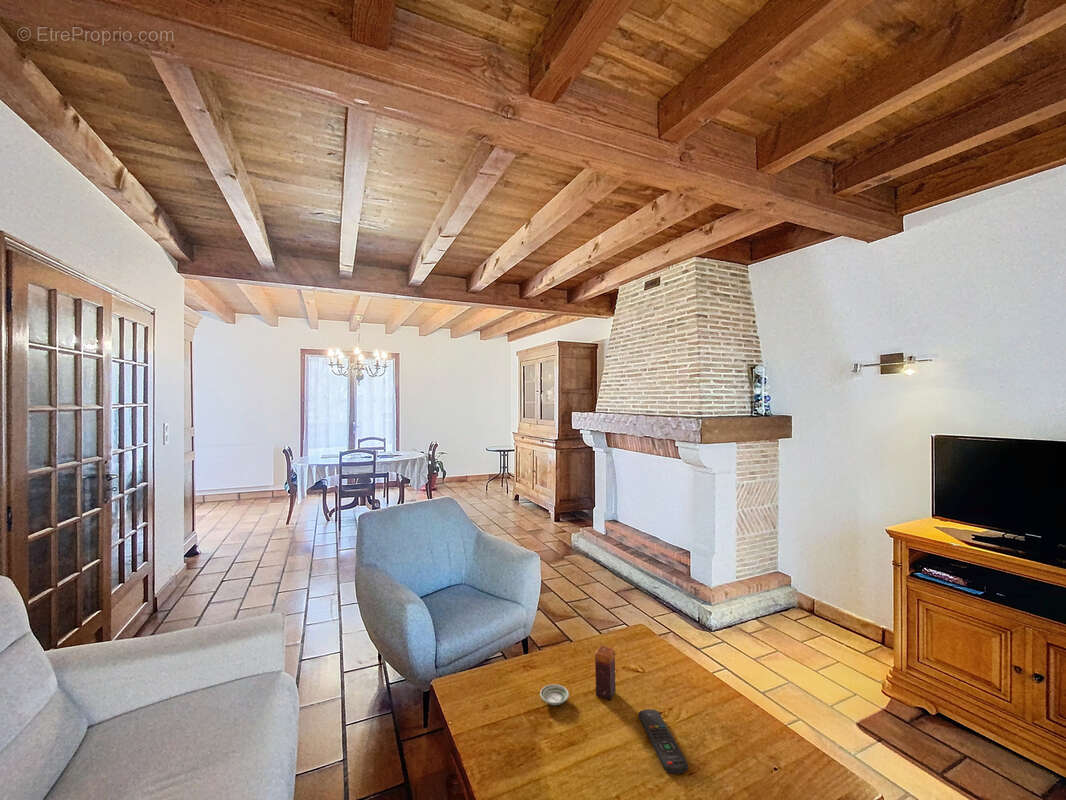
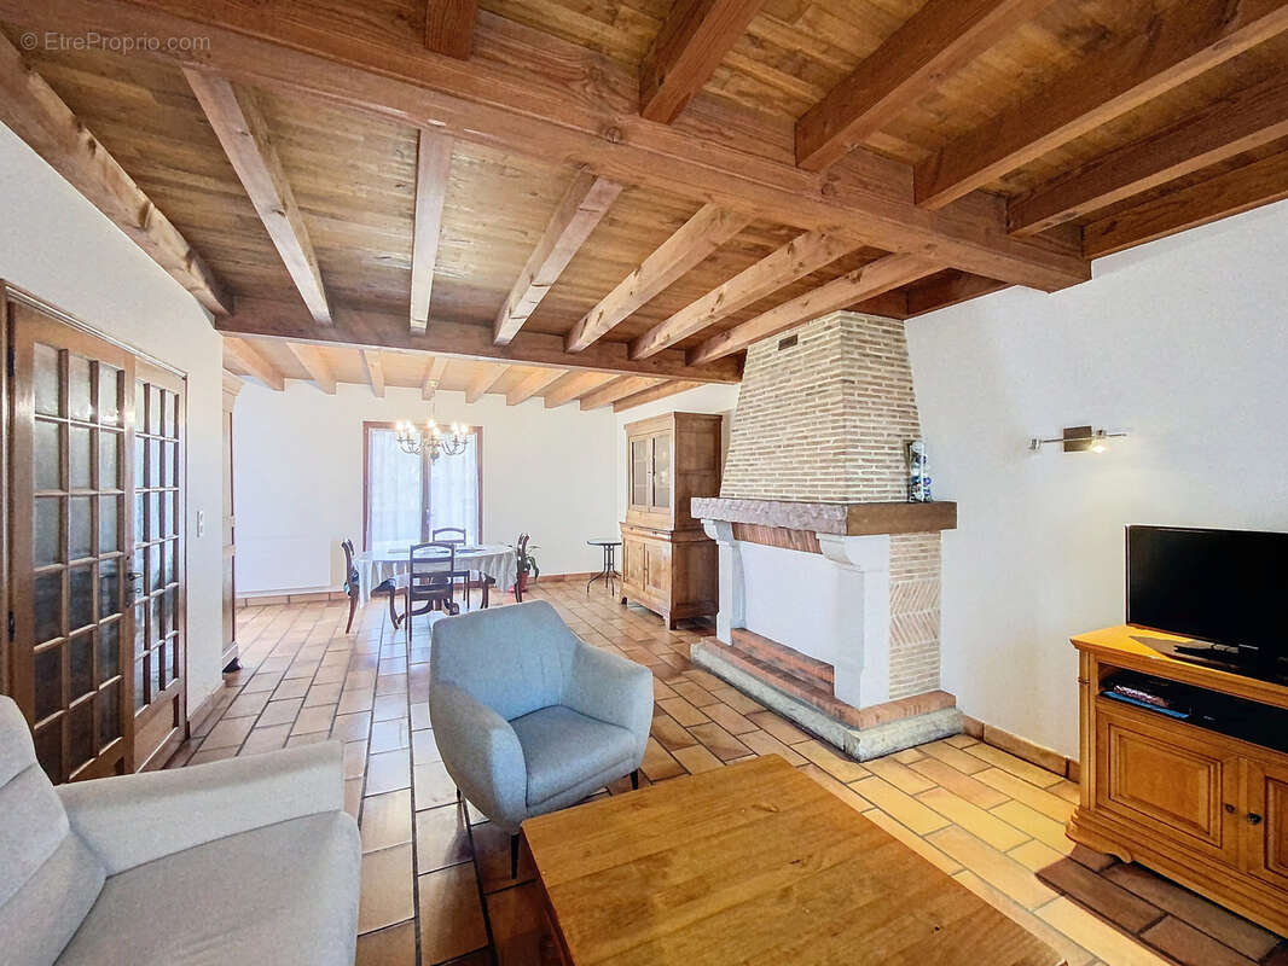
- candle (605, 672)
- saucer (554, 696)
- remote control (661, 738)
